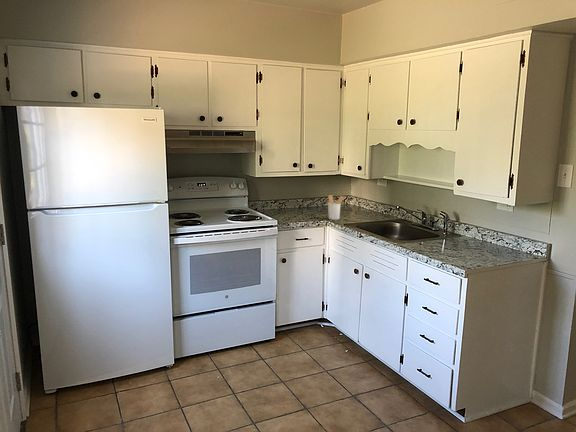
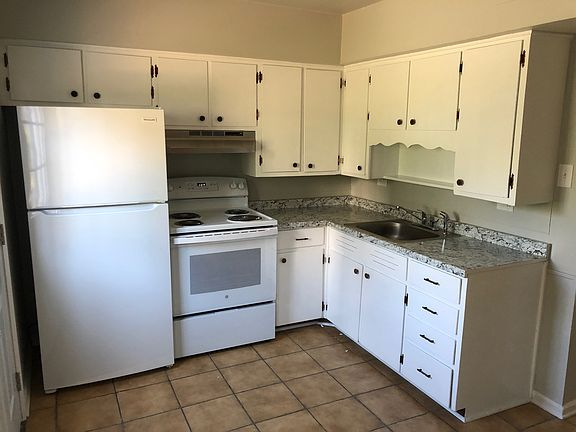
- utensil holder (336, 207)
